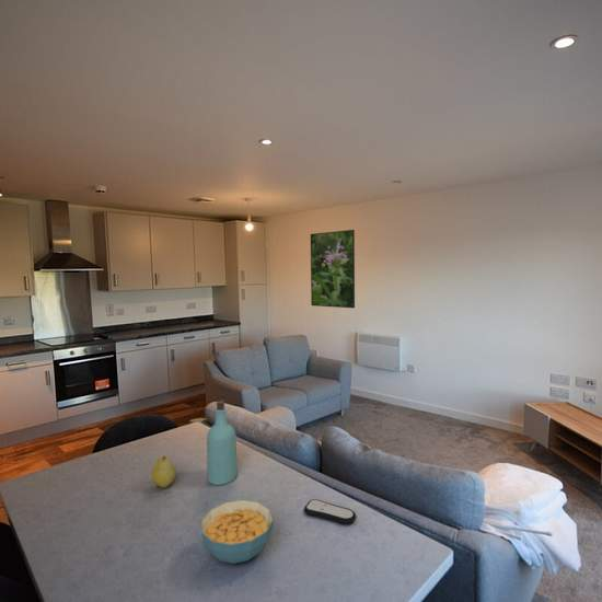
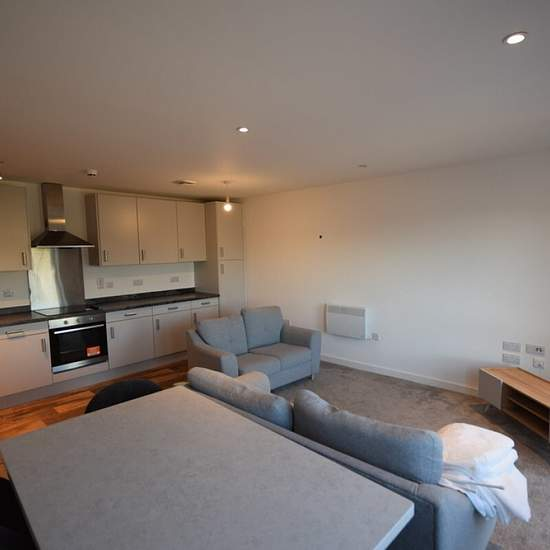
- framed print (332, 269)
- cereal bowl (238, 536)
- remote control (329, 511)
- bottle (221, 439)
- fruit (162, 470)
